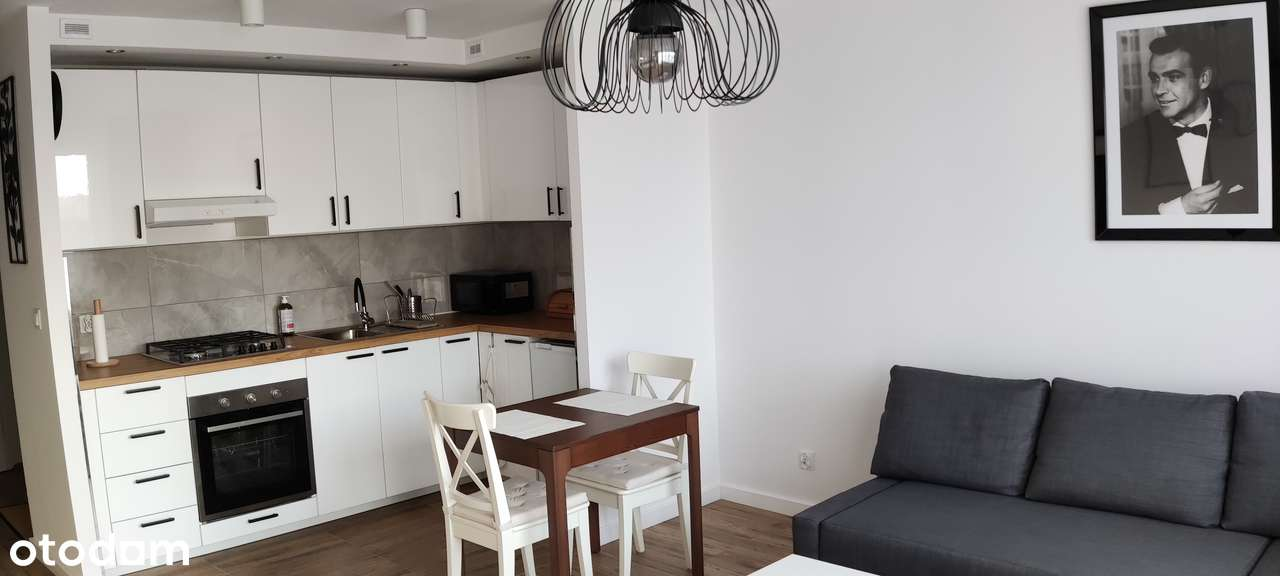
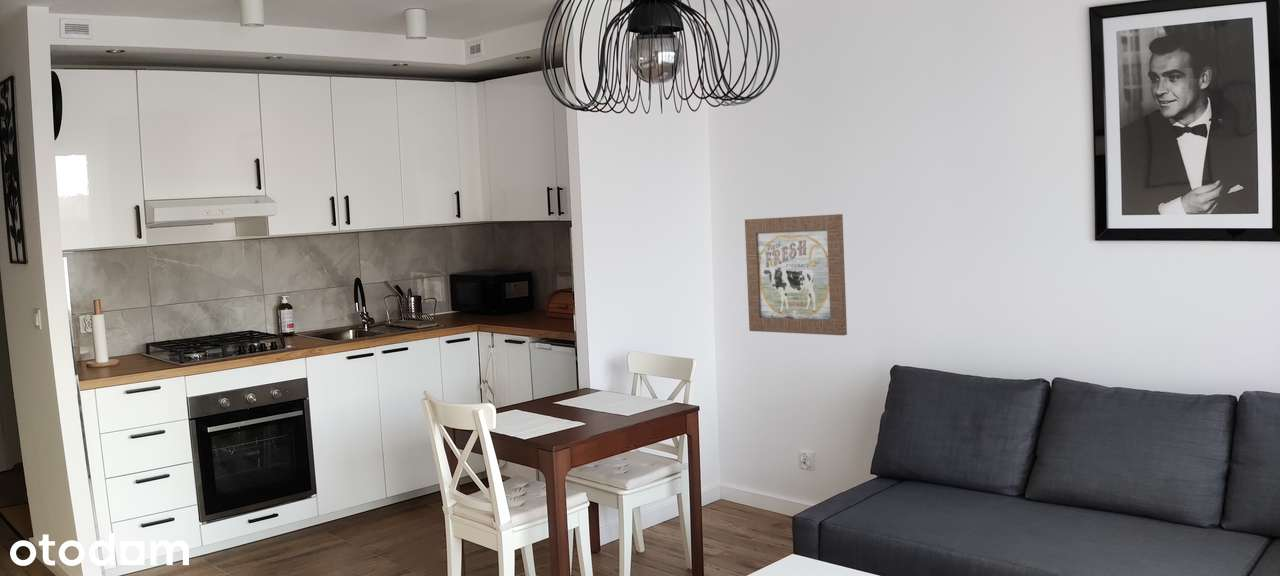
+ wall art (793, 275)
